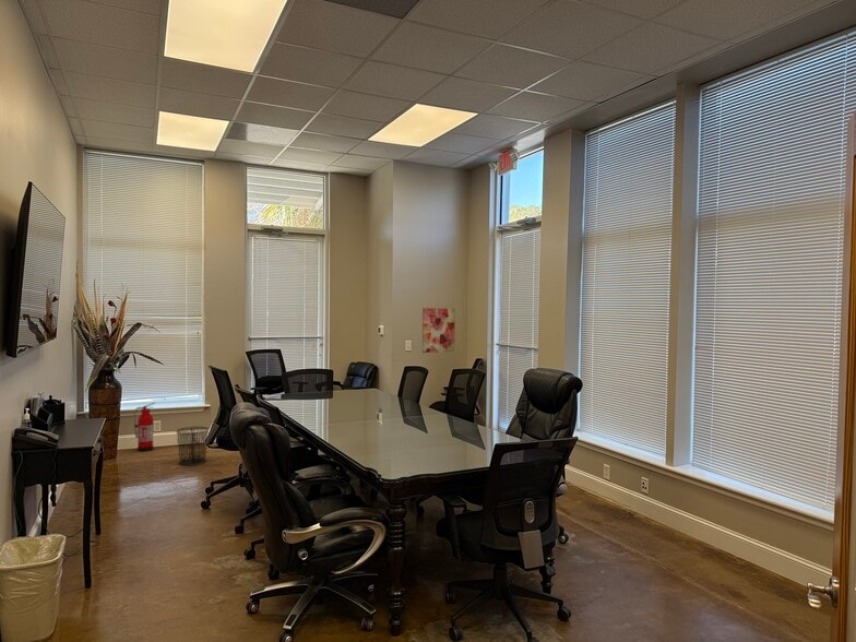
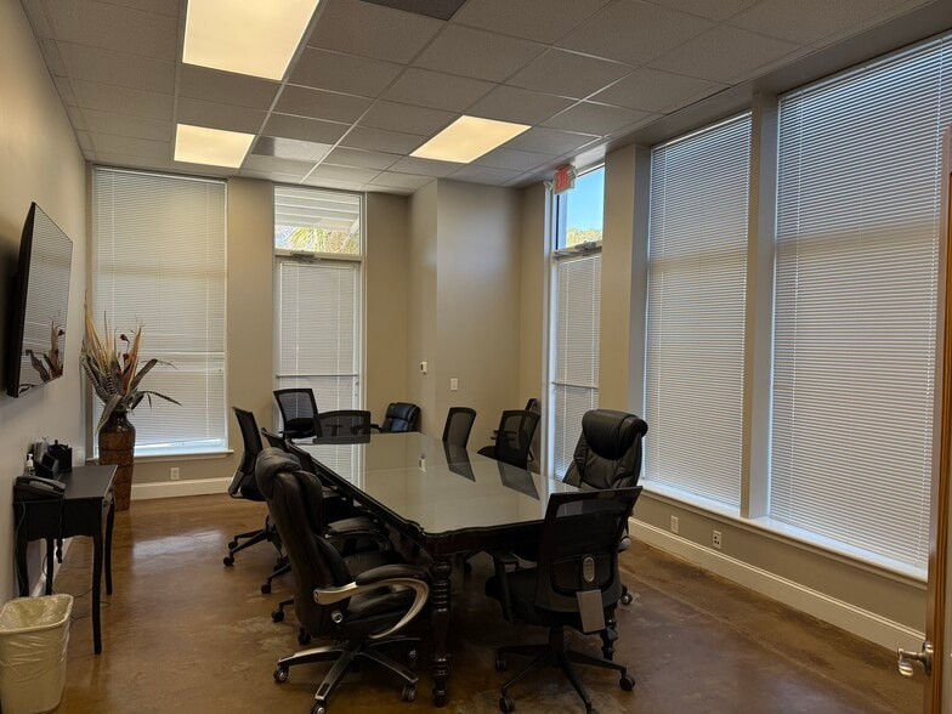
- waste bin (192, 445)
- fire extinguisher (144, 426)
- wall art (438, 330)
